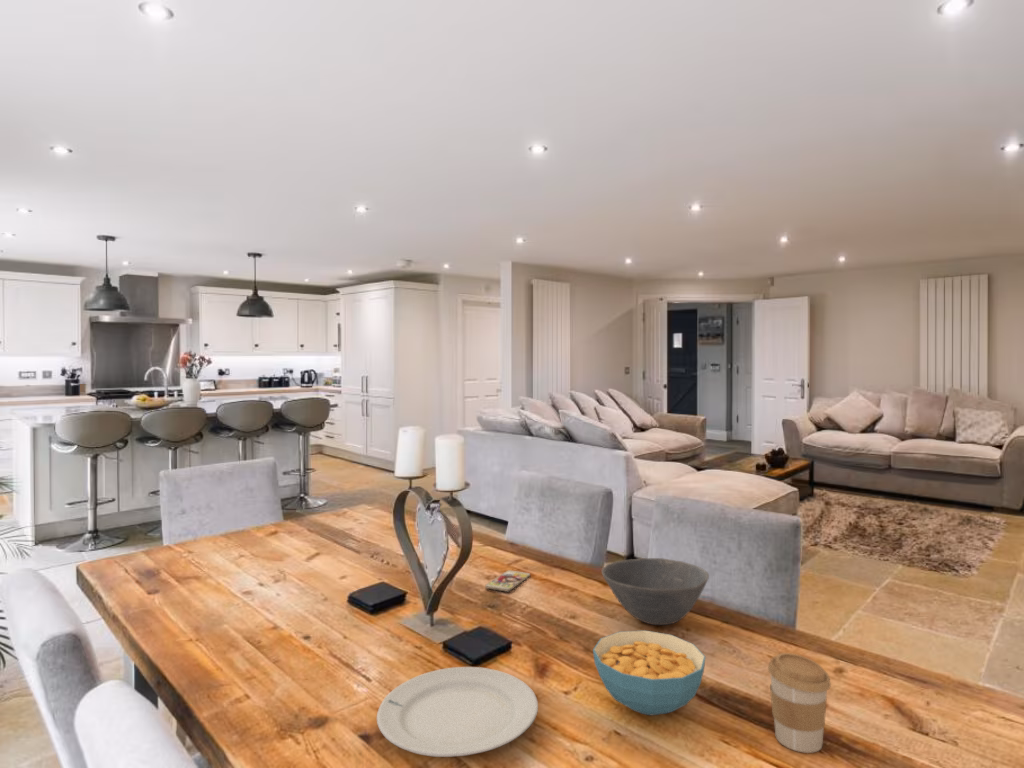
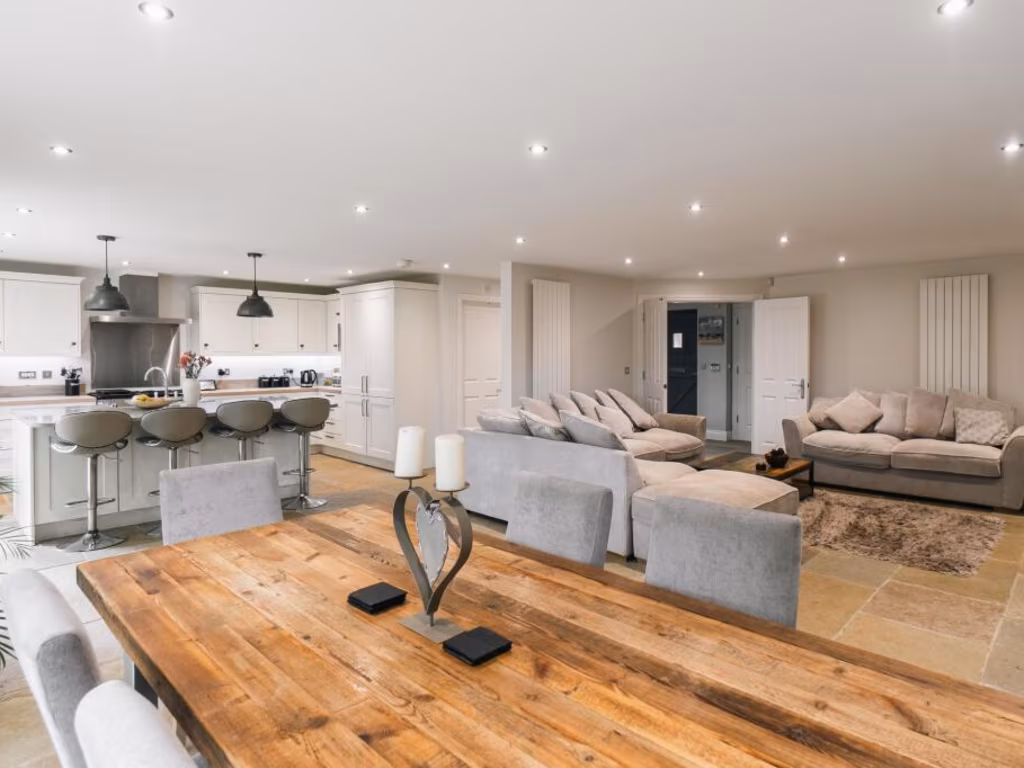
- coffee cup (798, 700)
- cereal bowl (648, 679)
- smartphone (508, 580)
- bowl (654, 595)
- chinaware (458, 712)
